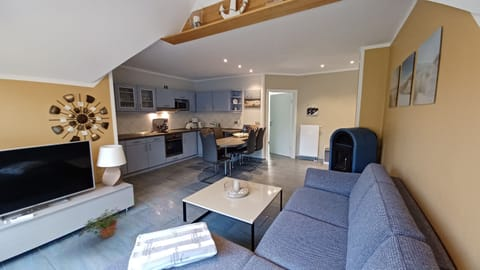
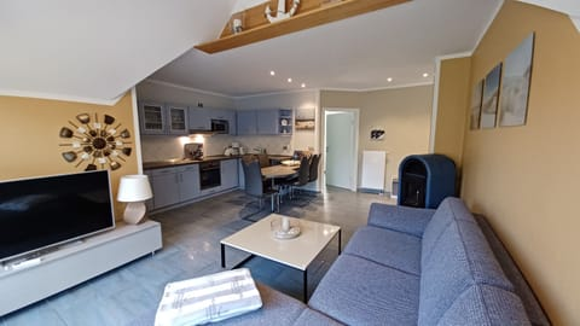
- potted plant (104, 225)
